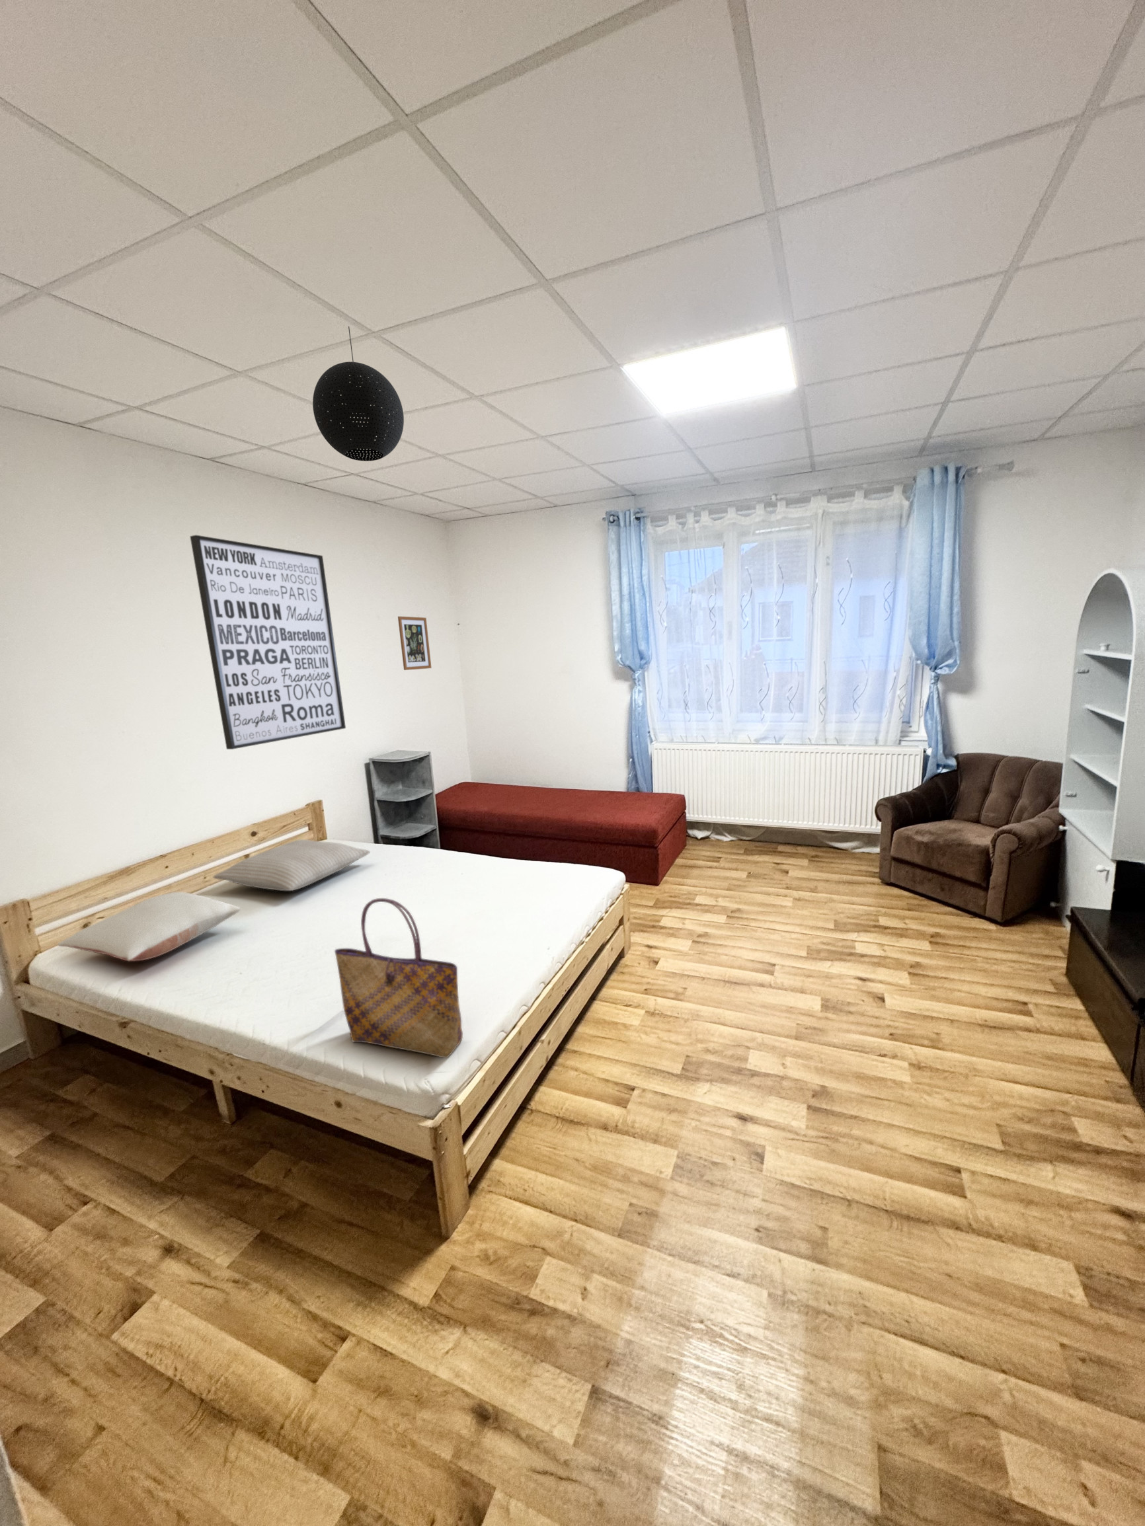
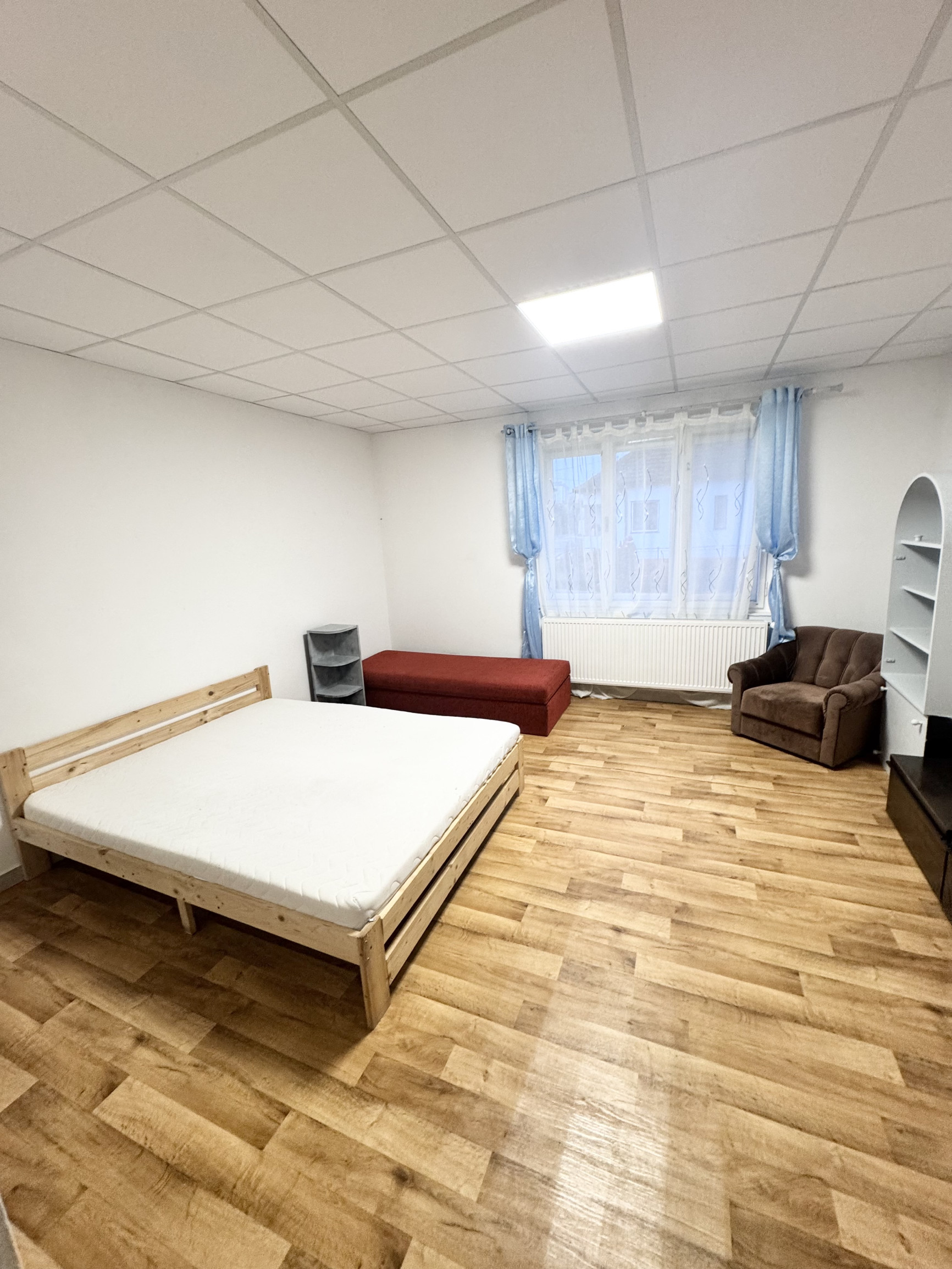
- wall art (278, 645)
- pillow (154, 926)
- tote bag (397, 969)
- pillow (296, 863)
- pendant light (356, 392)
- wall art (415, 643)
